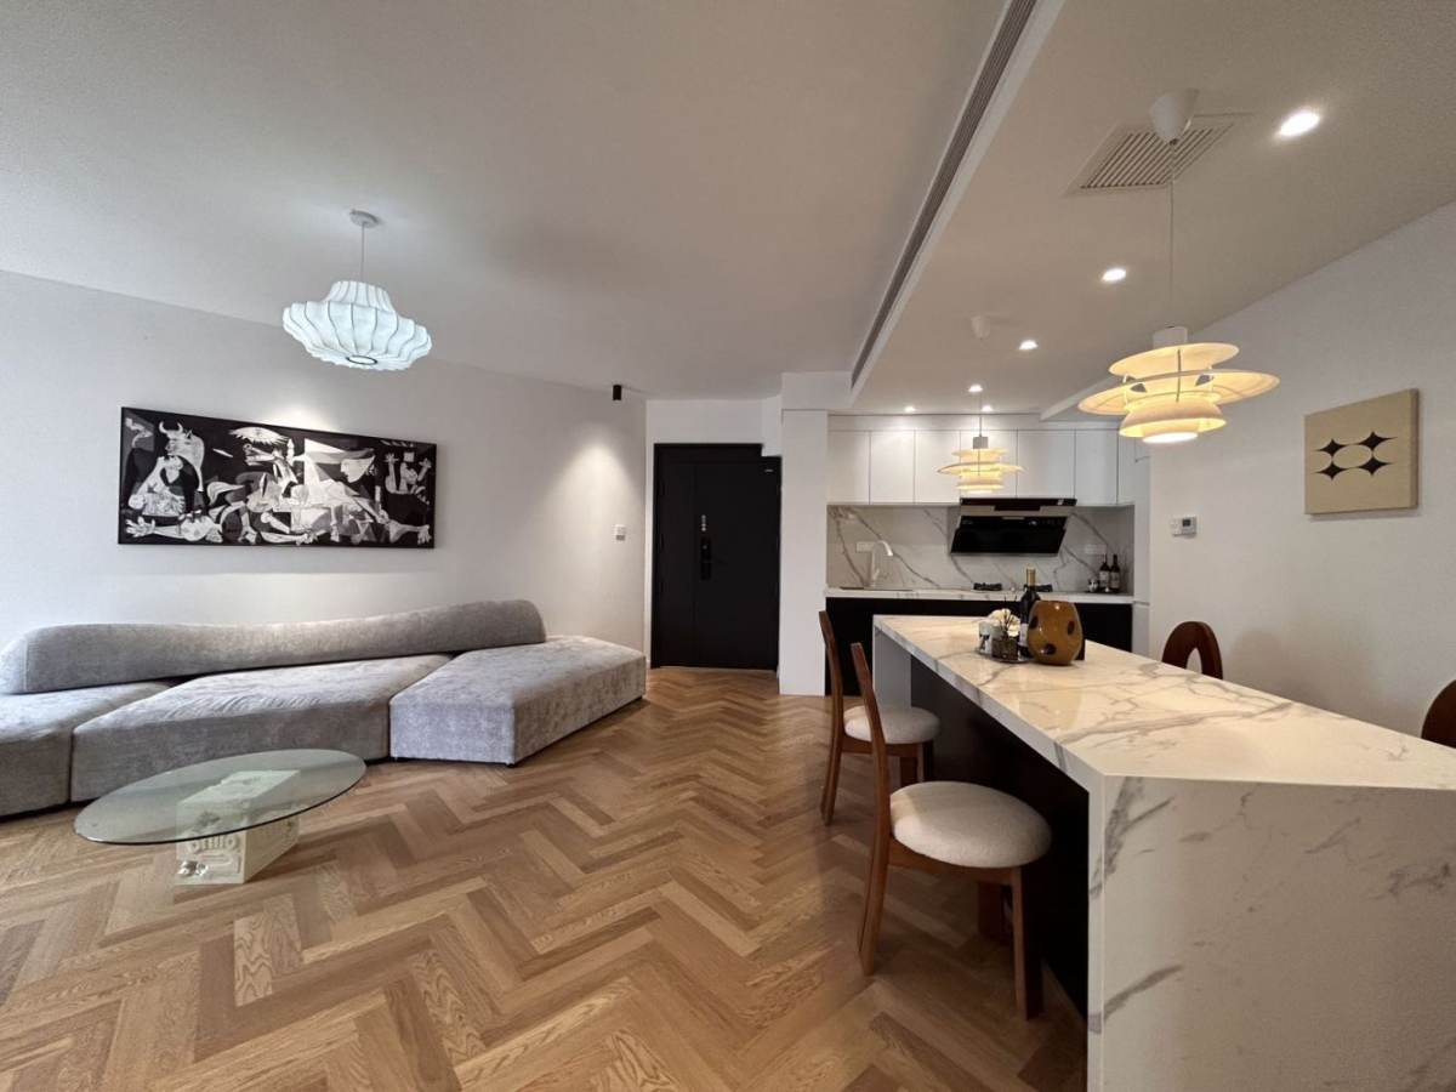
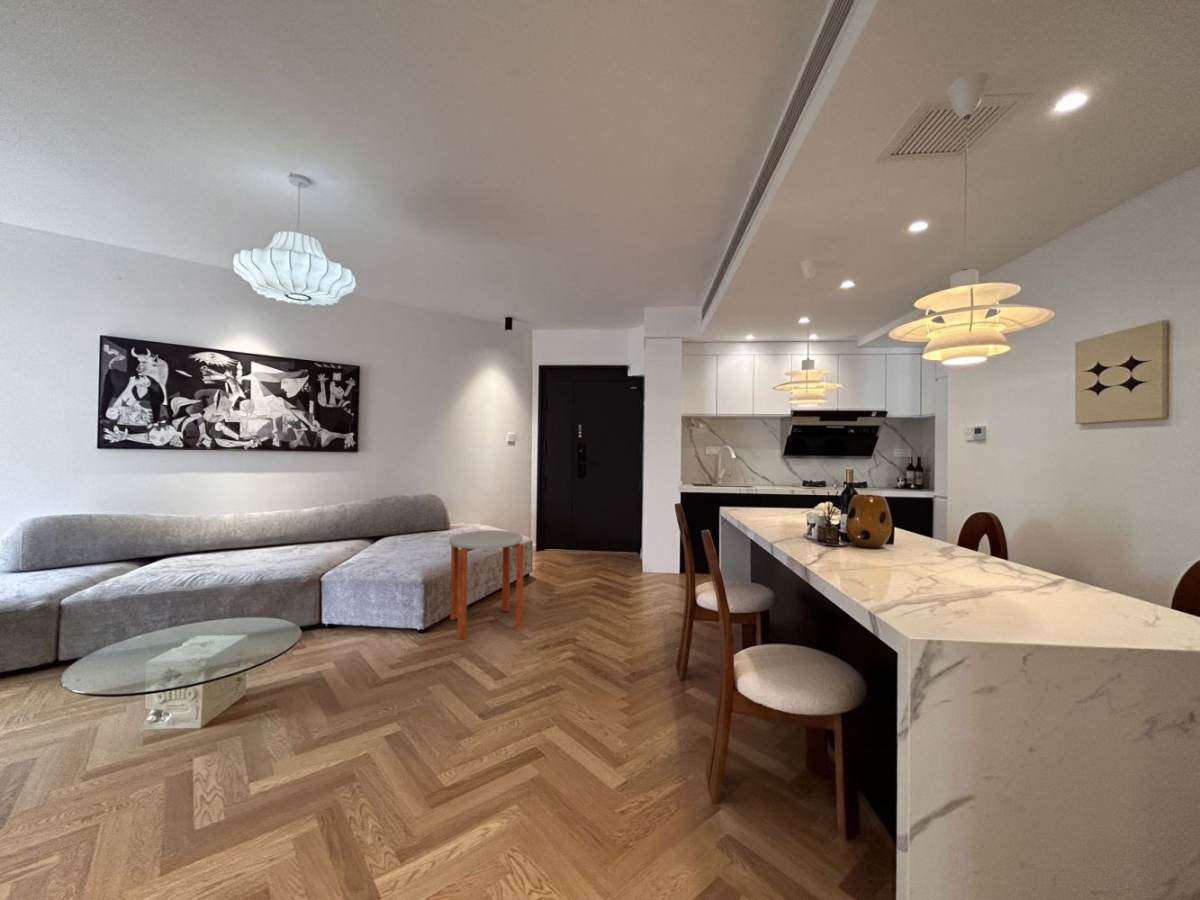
+ side table (502, 580)
